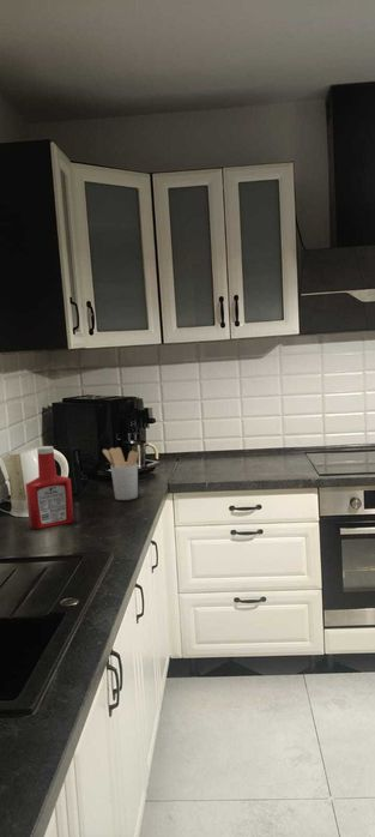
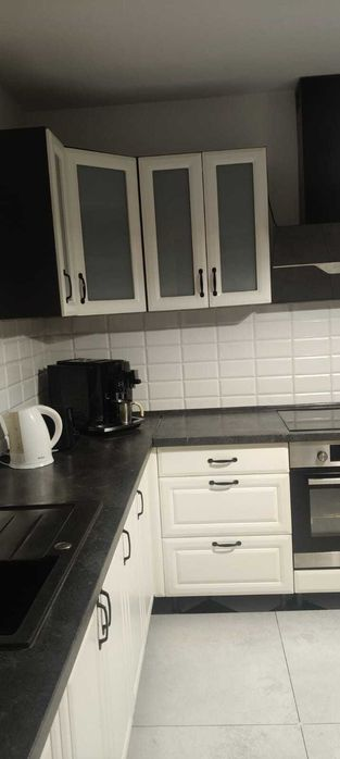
- soap bottle (48, 486)
- utensil holder (120, 471)
